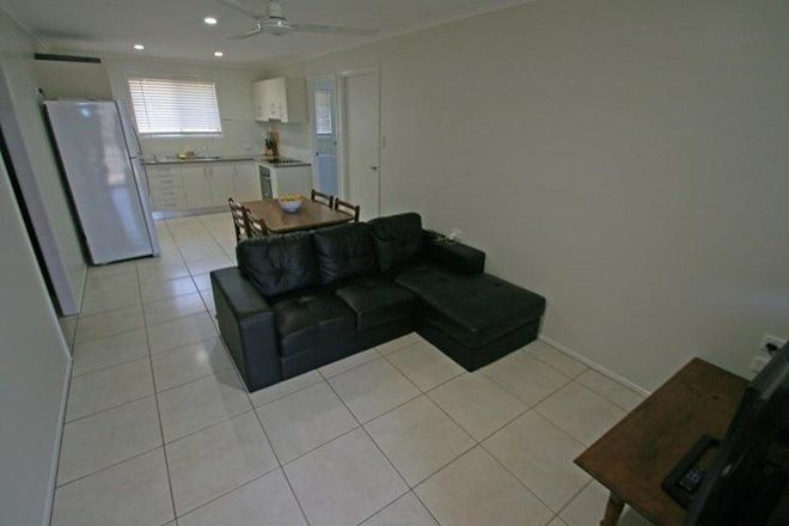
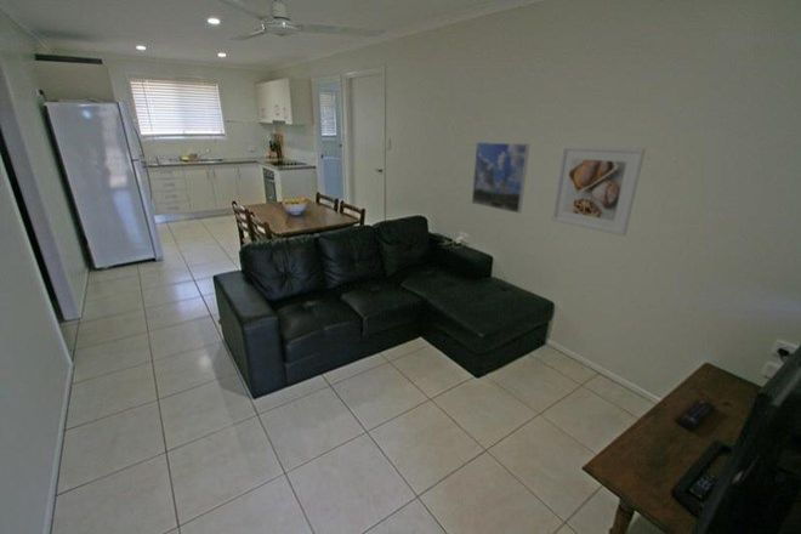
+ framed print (498, 176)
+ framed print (592, 188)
+ remote control (695, 414)
